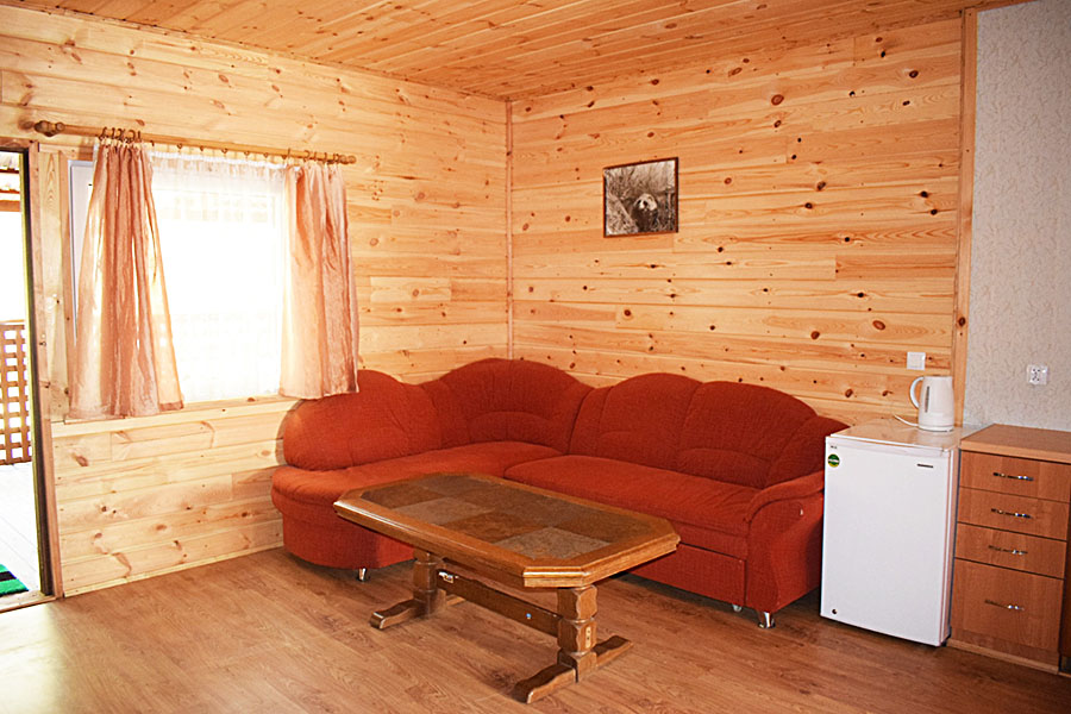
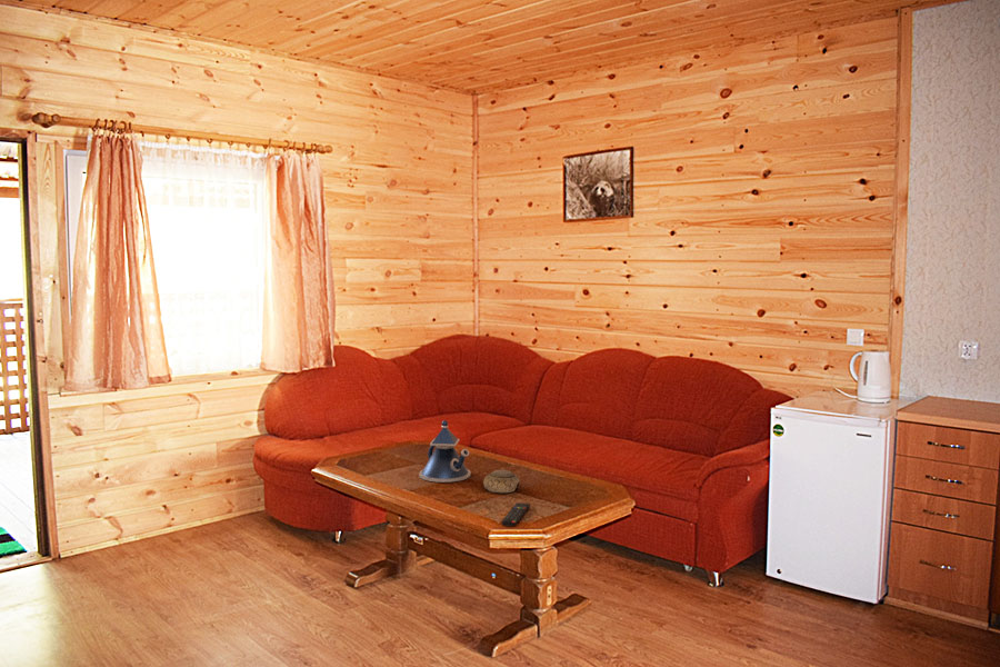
+ bowl (501, 479)
+ remote control (516, 514)
+ teapot (444, 448)
